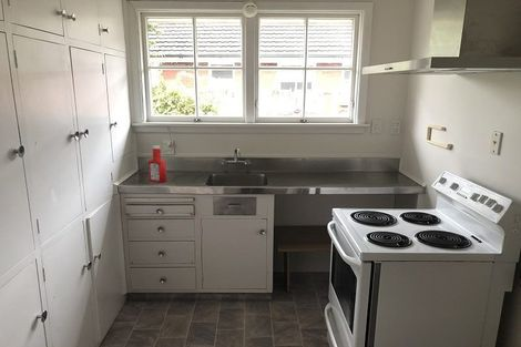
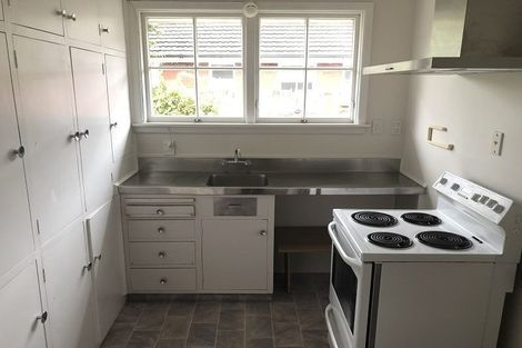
- soap bottle (156, 163)
